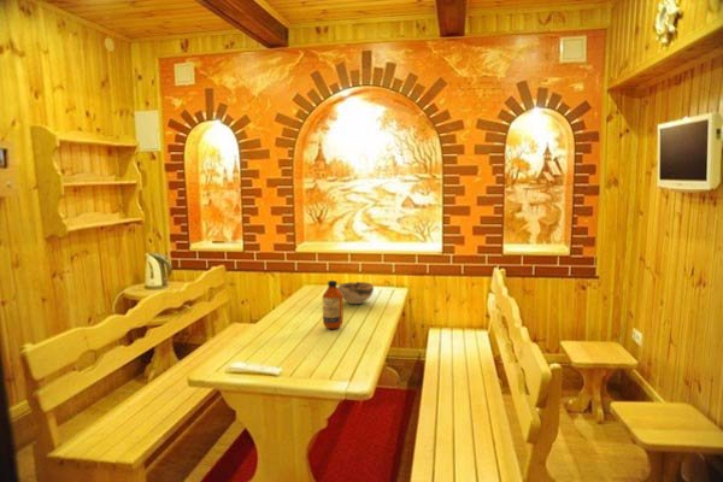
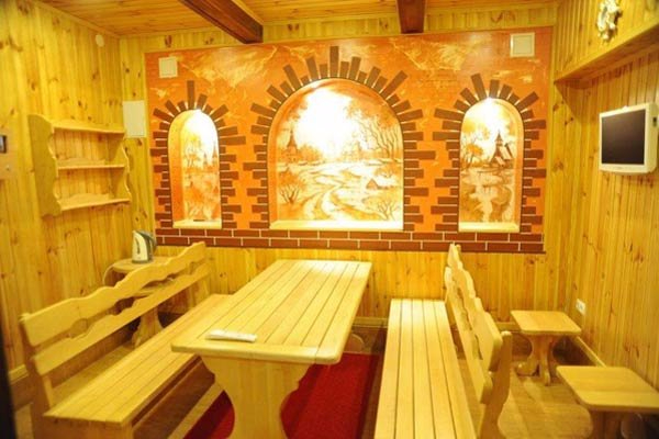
- decorative bowl (355, 294)
- bottle (333, 304)
